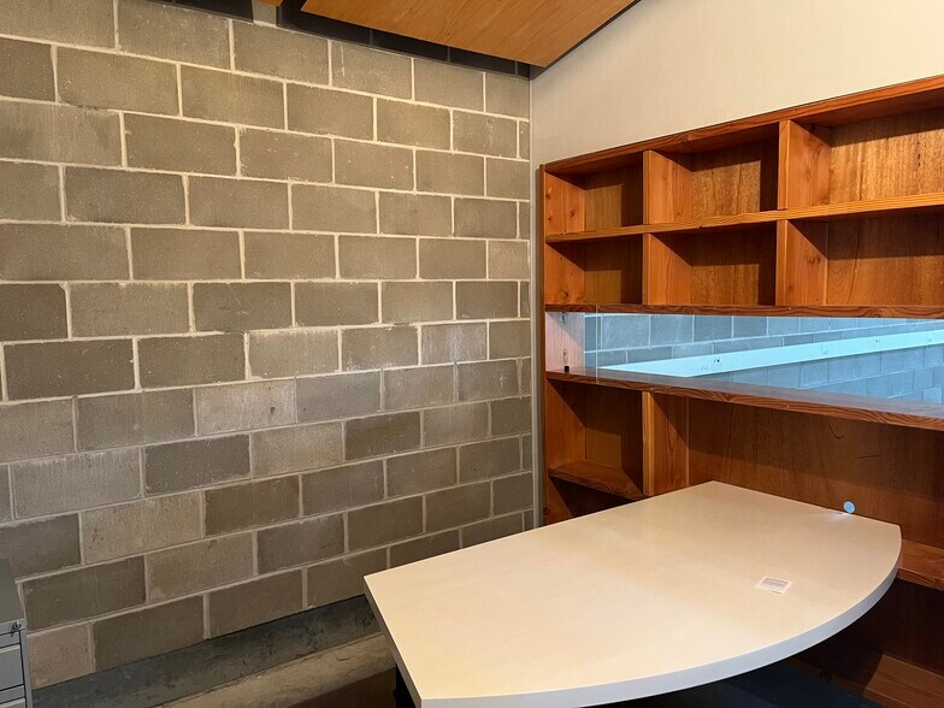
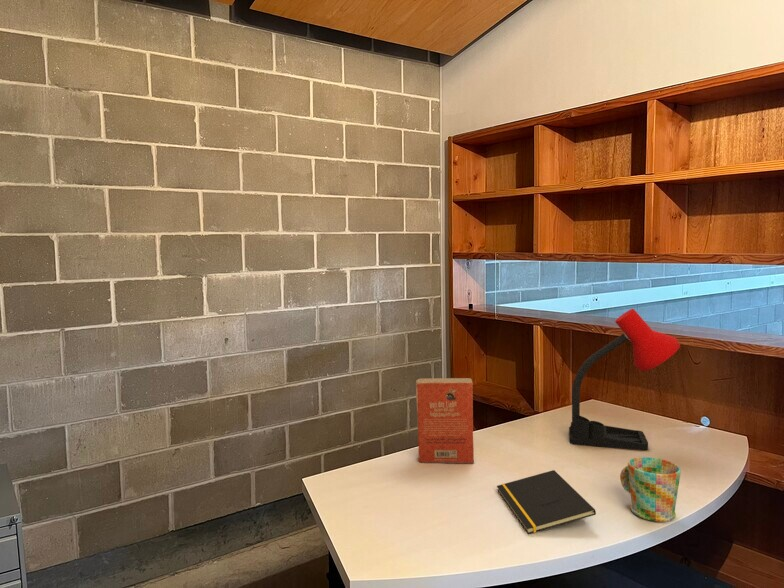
+ desk lamp (634, 364)
+ paperback book (444, 419)
+ mug (647, 486)
+ notepad (542, 499)
